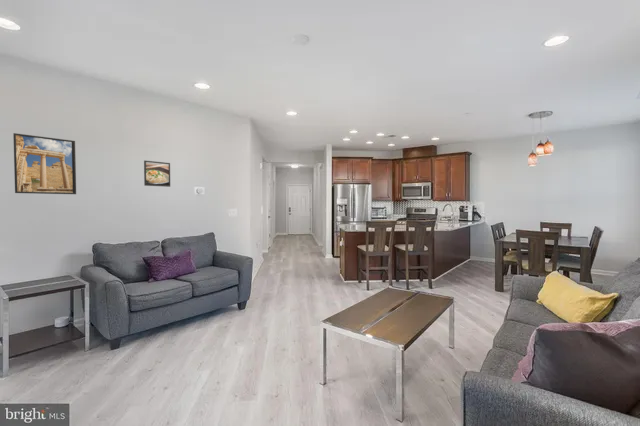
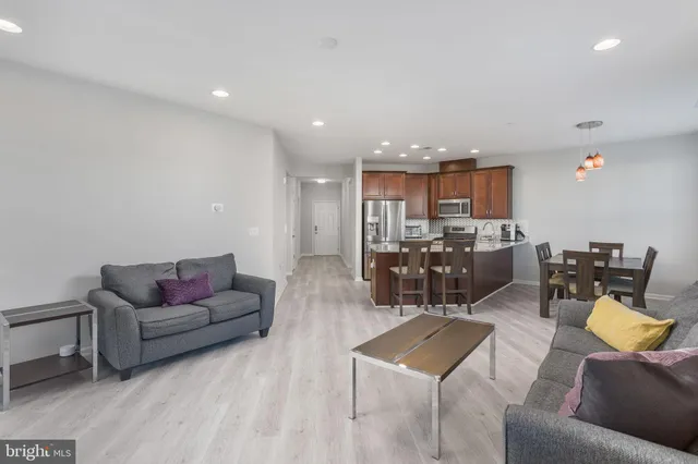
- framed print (46, 165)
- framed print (157, 174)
